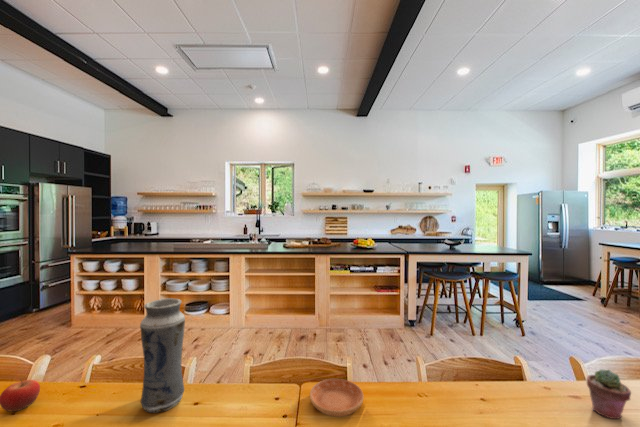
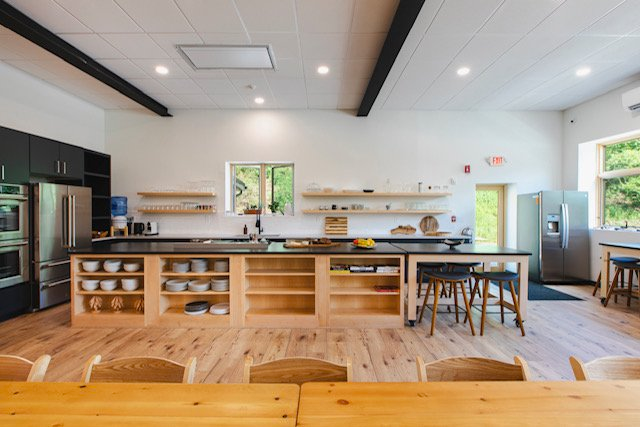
- potted succulent (607, 391)
- vase (163, 351)
- fruit (20, 393)
- saucer (336, 398)
